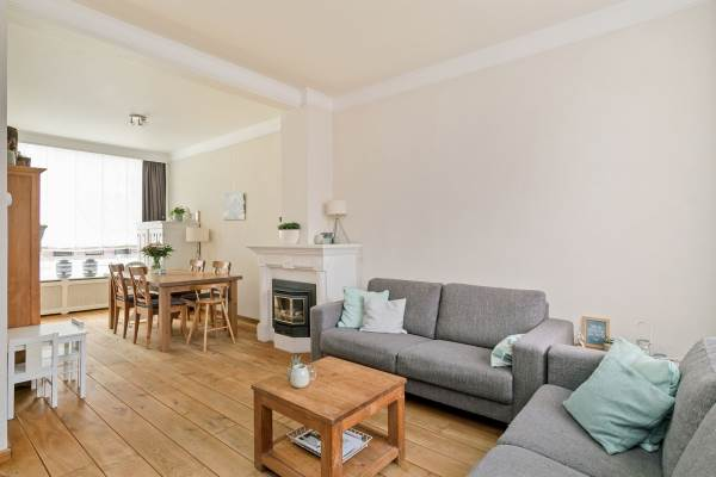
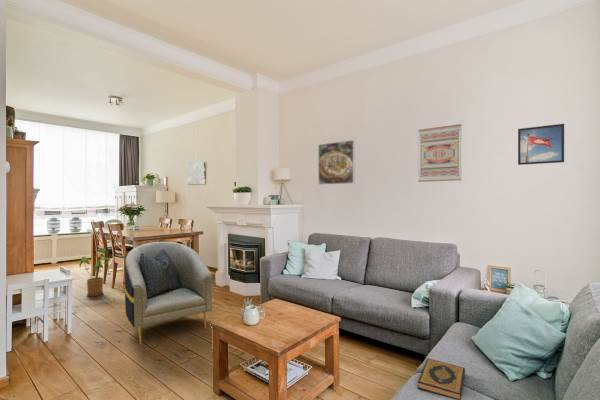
+ wall art (439, 154)
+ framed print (335, 163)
+ armchair (165, 285)
+ house plant (97, 271)
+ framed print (540, 145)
+ hardback book (442, 377)
